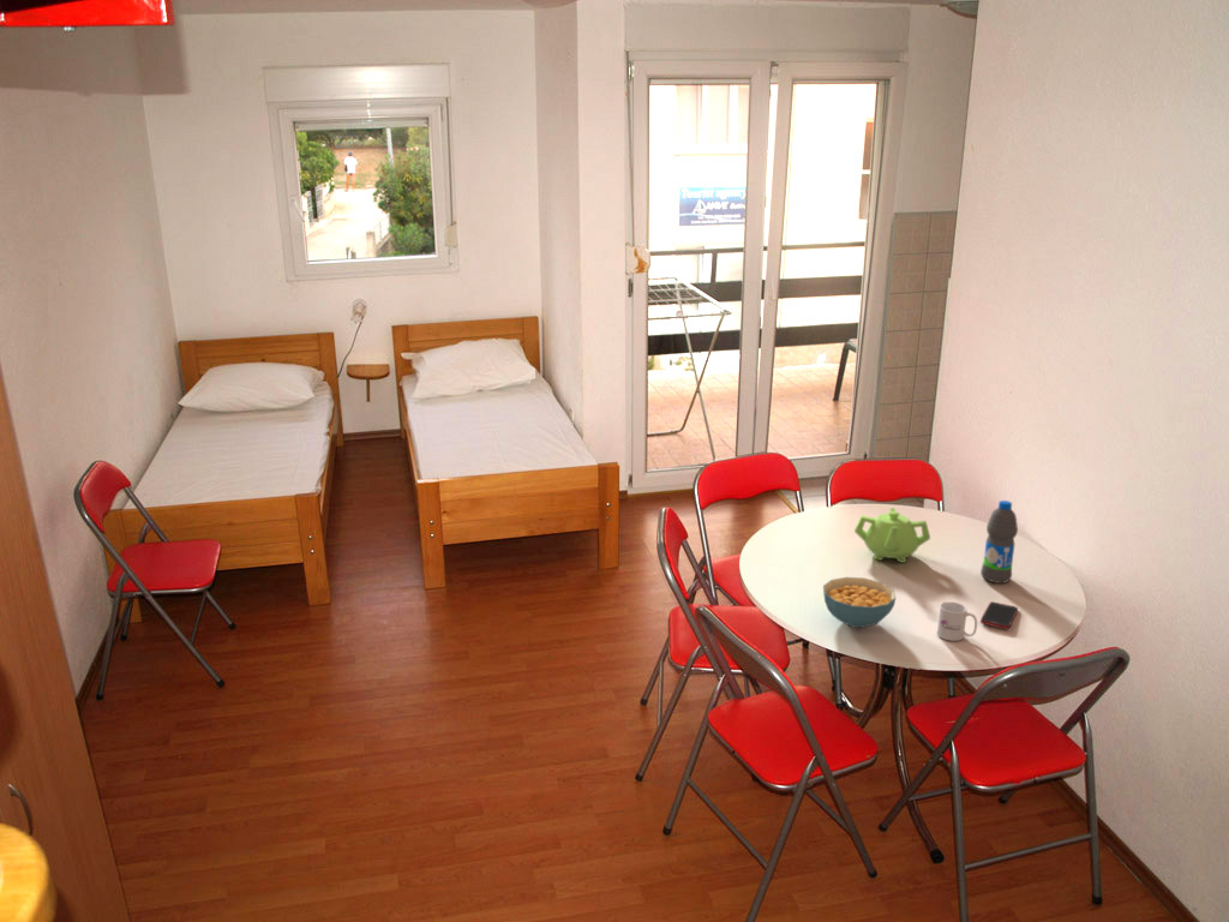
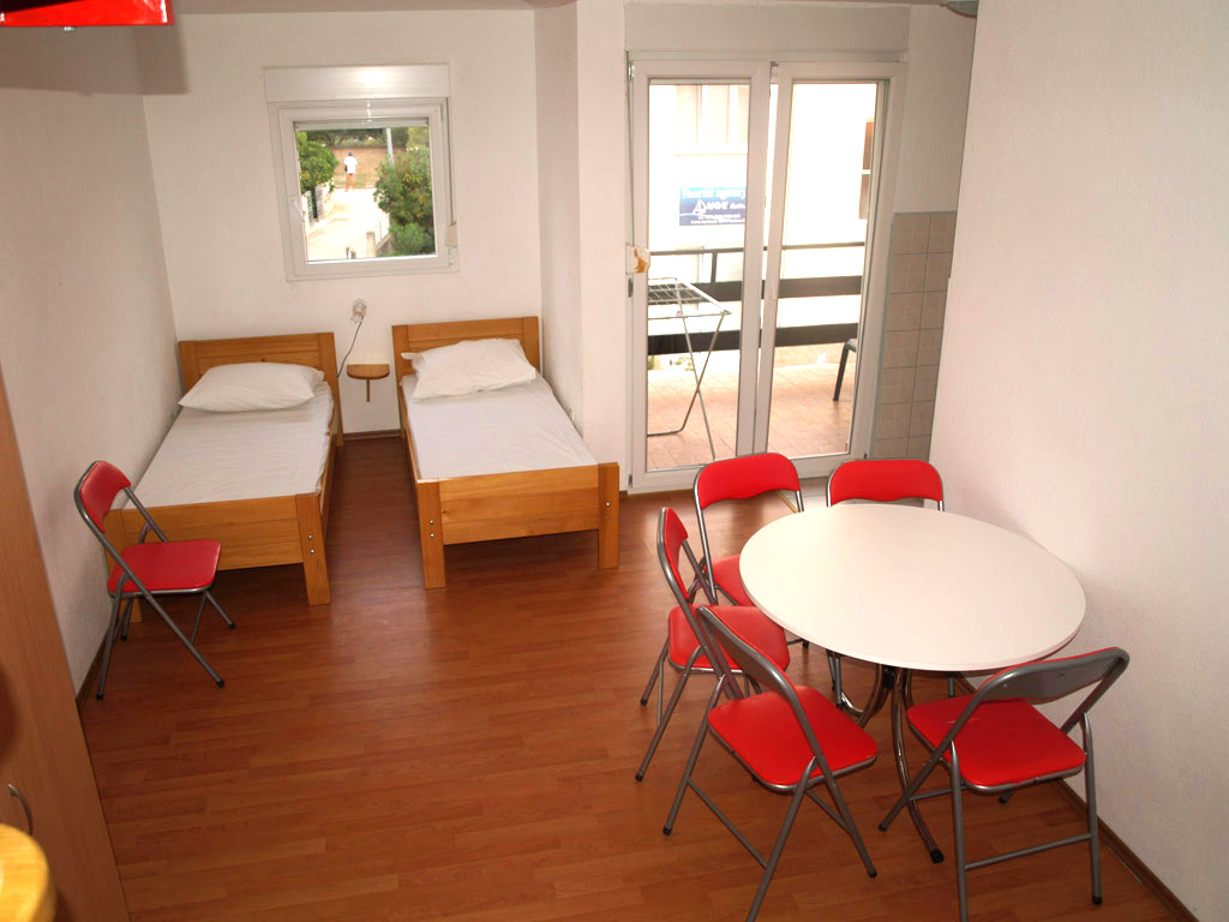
- cell phone (999, 615)
- cereal bowl (857, 606)
- water bottle (1000, 540)
- mug (957, 622)
- teapot (892, 534)
